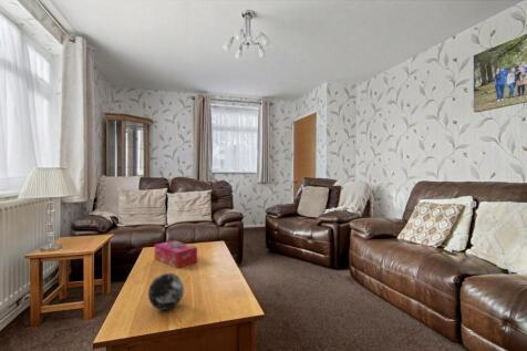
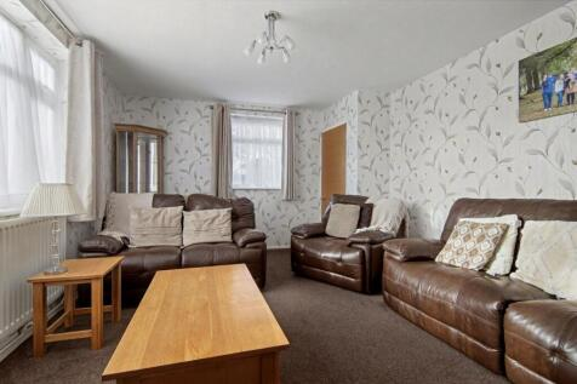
- decorative orb (166, 290)
- tissue box (175, 252)
